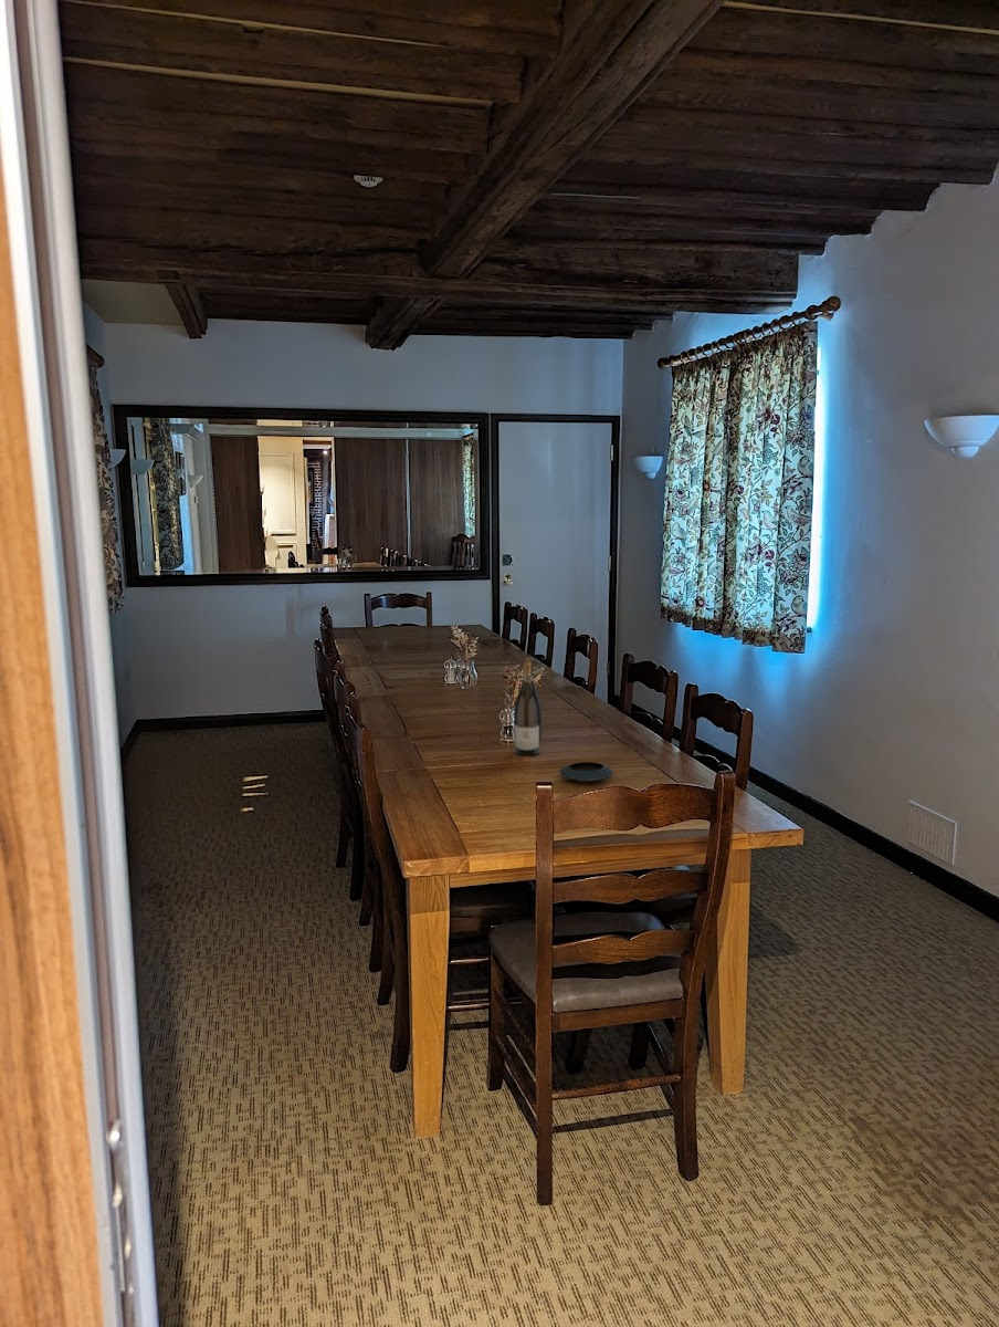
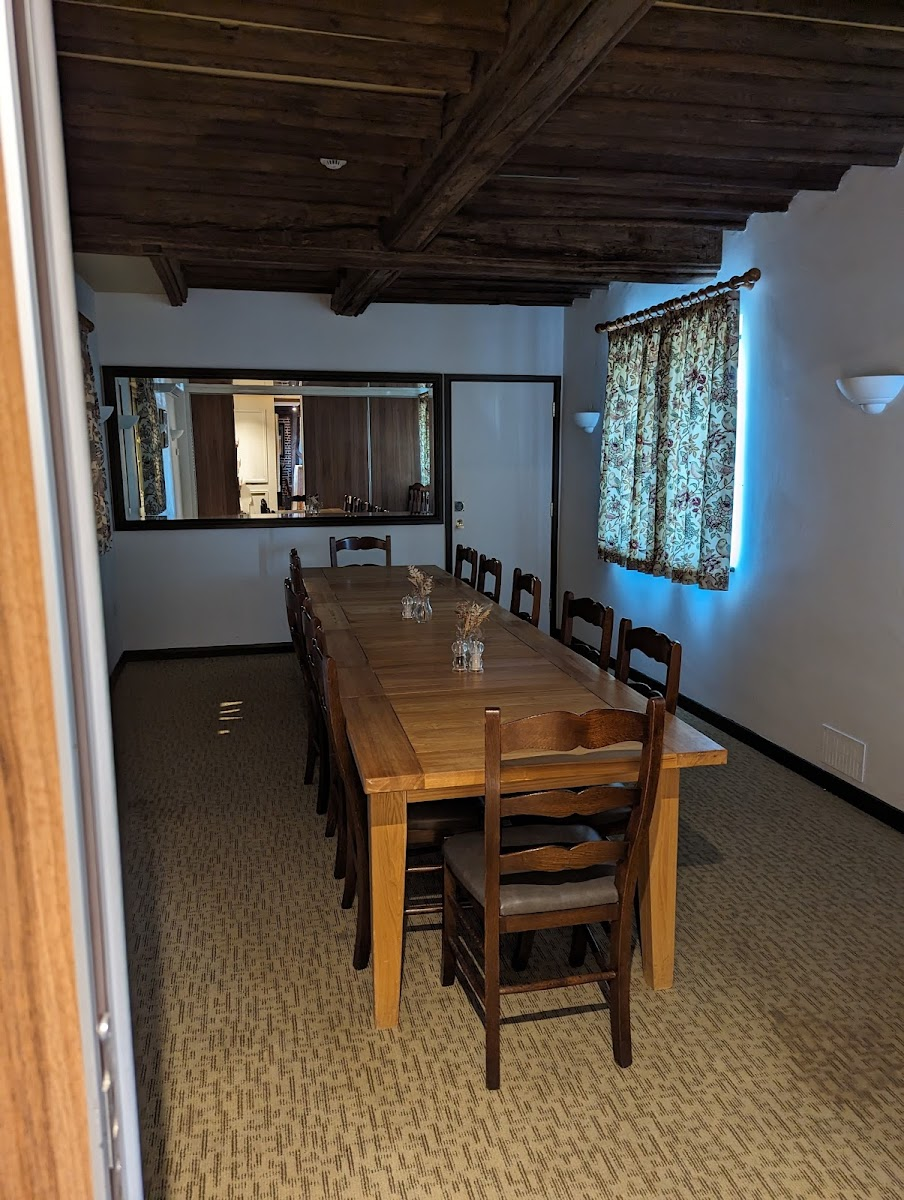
- wine bottle (527, 706)
- saucer (586, 770)
